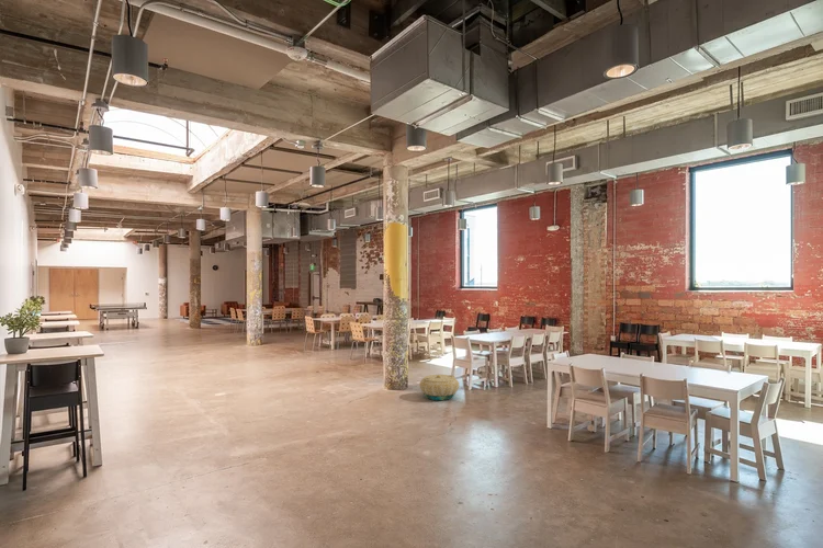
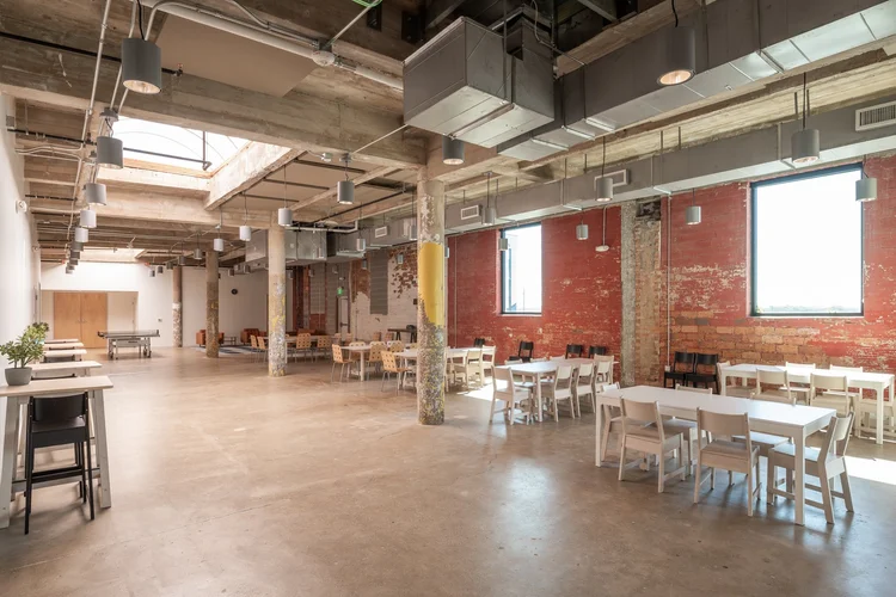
- basket (439, 386)
